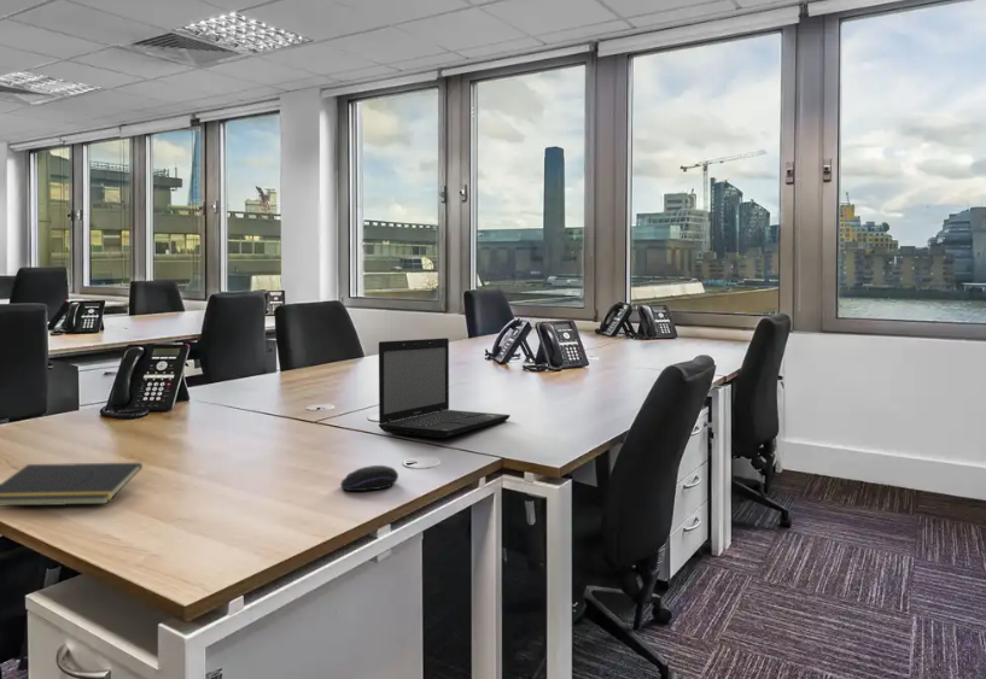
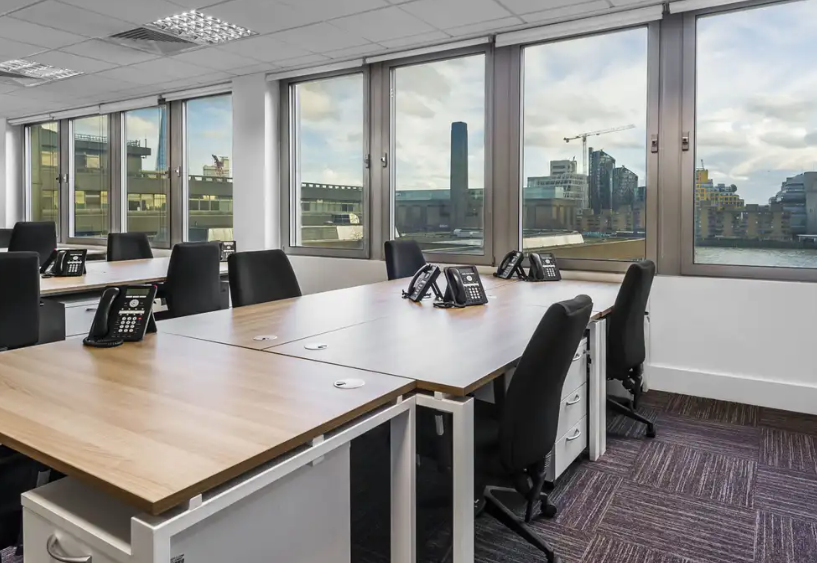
- laptop (447, 384)
- computer mouse (369, 476)
- notepad (65, 482)
